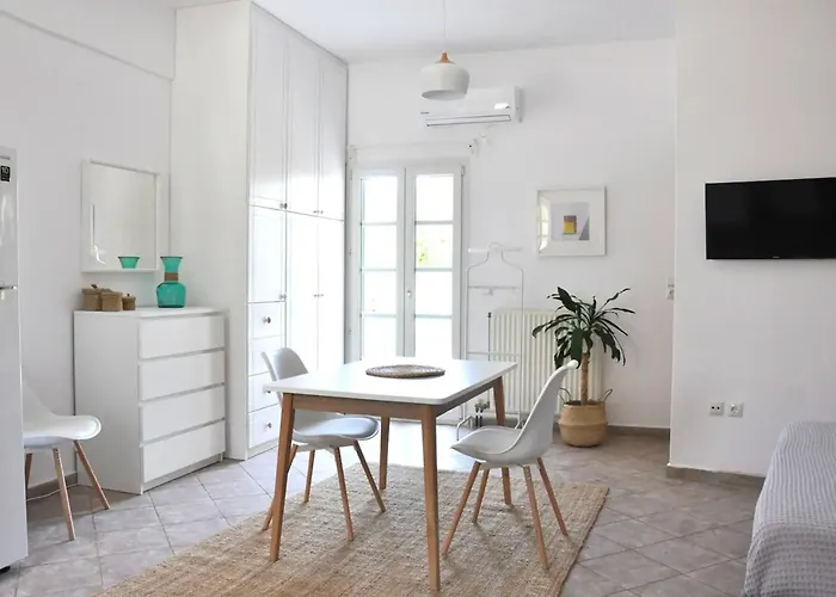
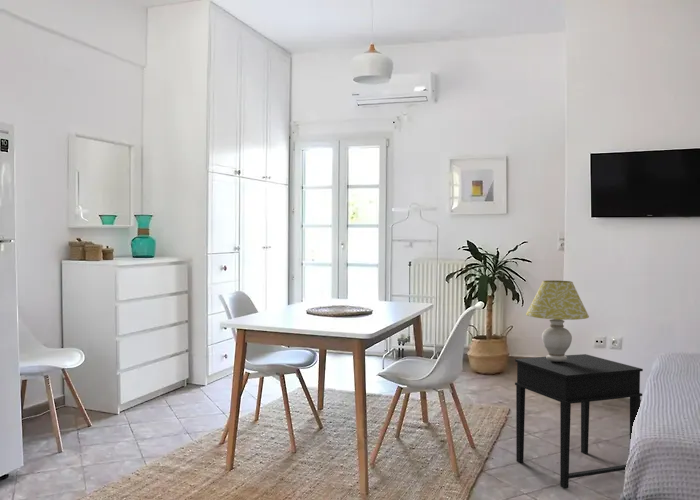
+ side table (570, 414)
+ table lamp (556, 321)
